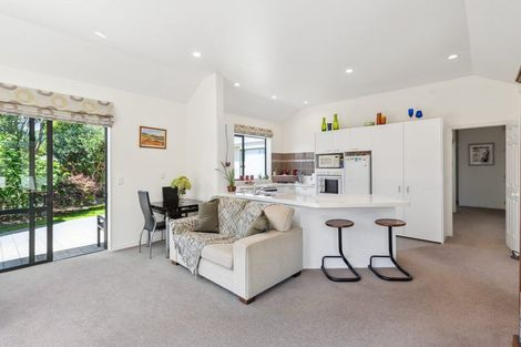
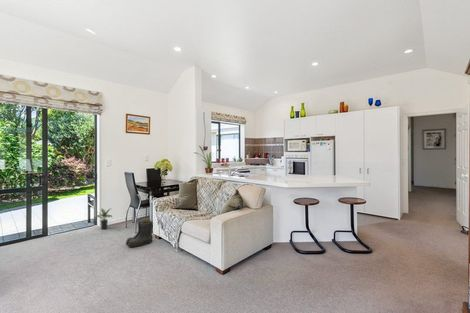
+ boots (139, 232)
+ potted plant (104, 218)
